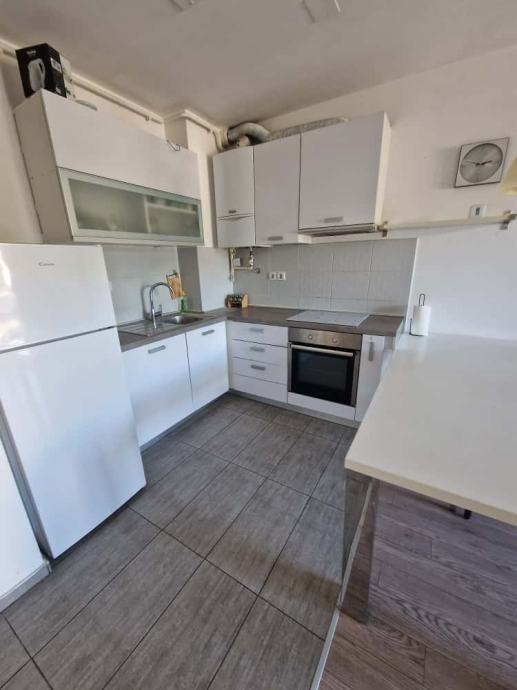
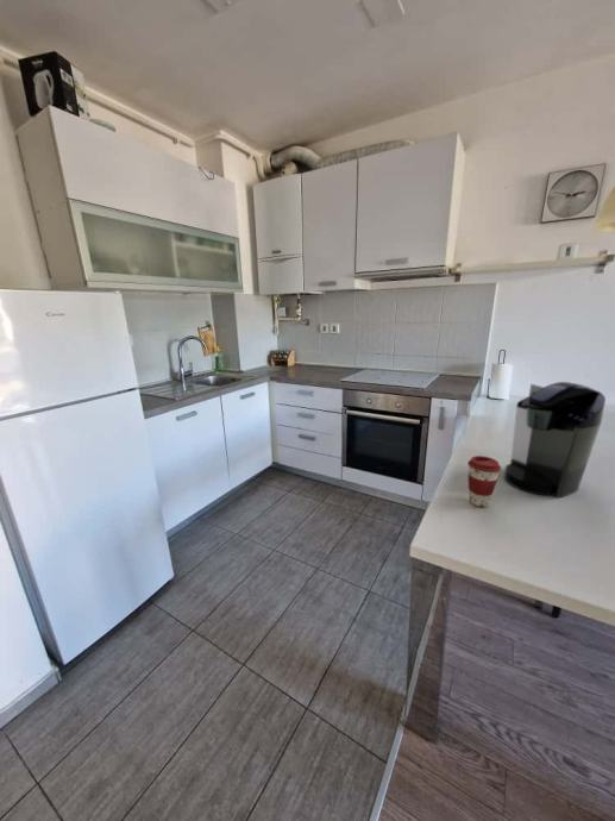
+ coffee maker (536, 427)
+ coffee cup (482, 481)
